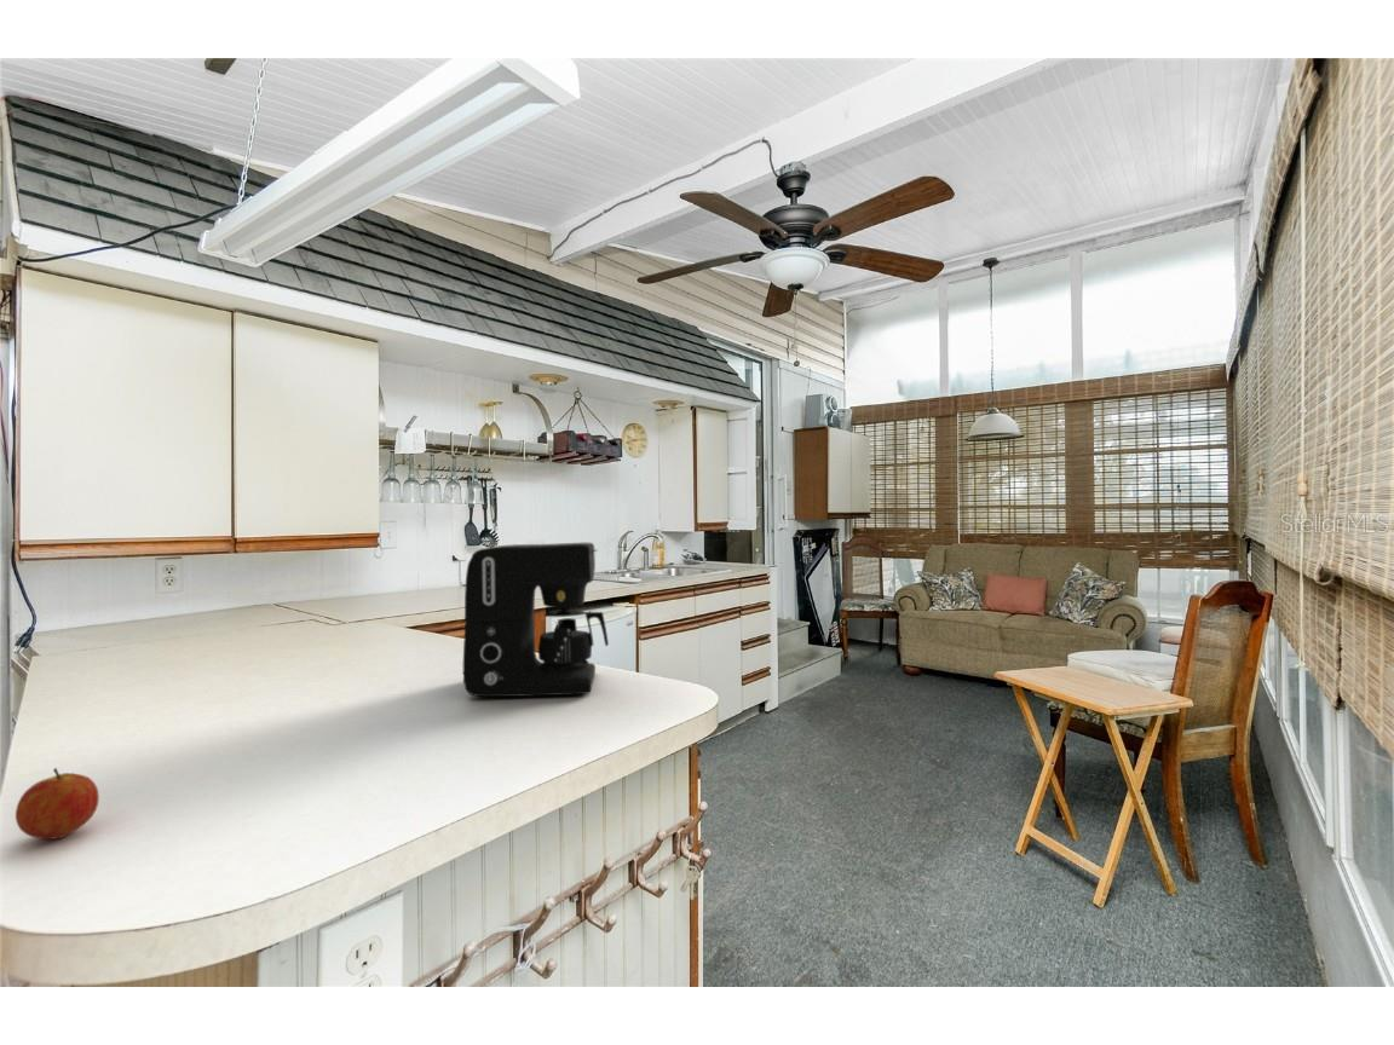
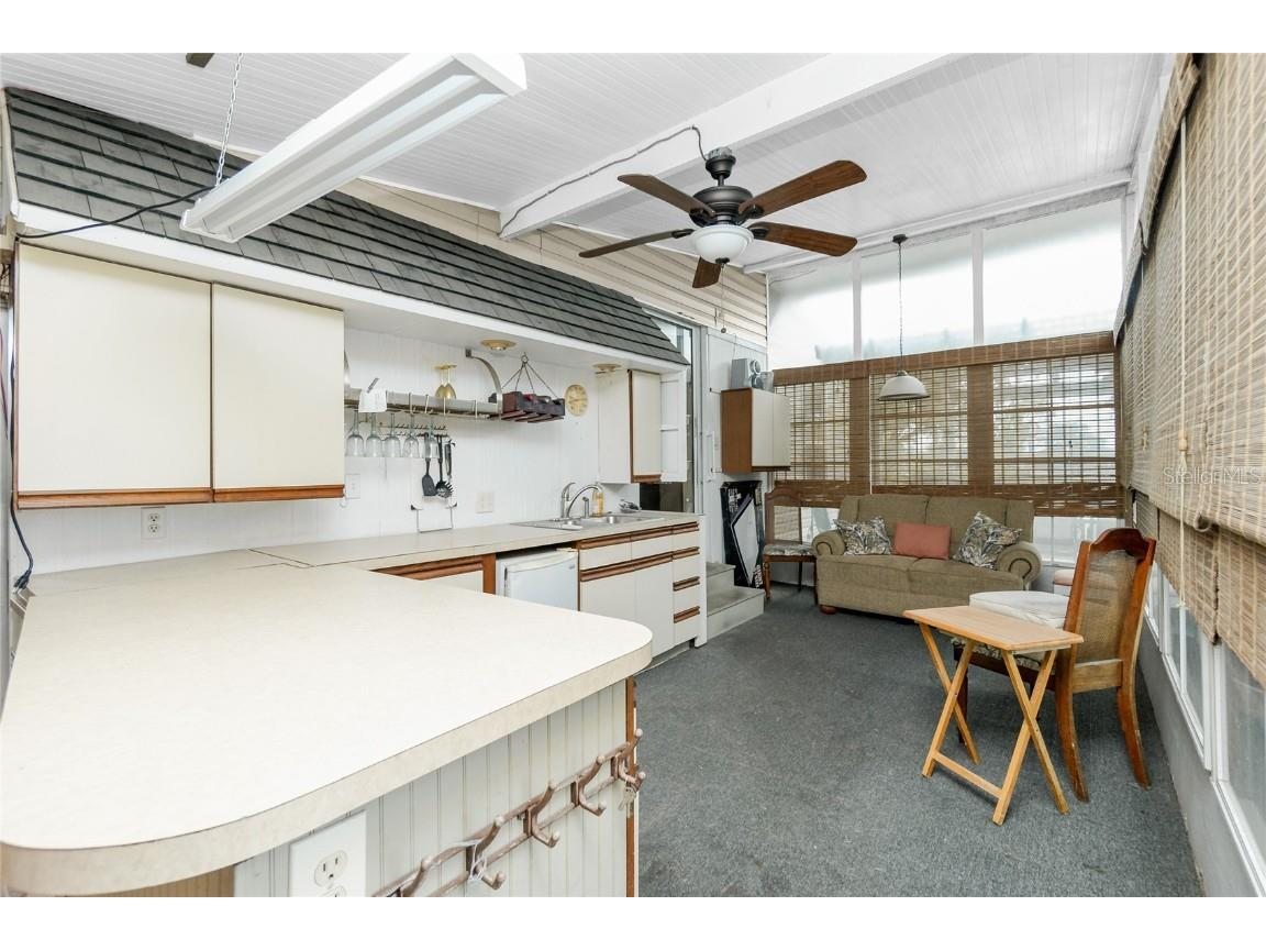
- coffee maker (545, 614)
- fruit (58, 801)
